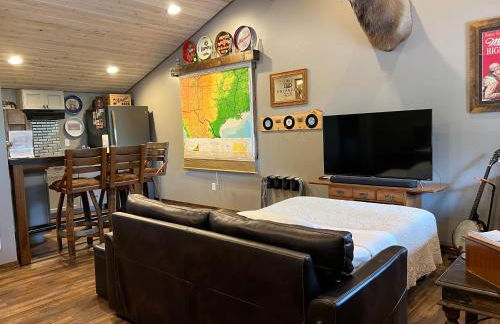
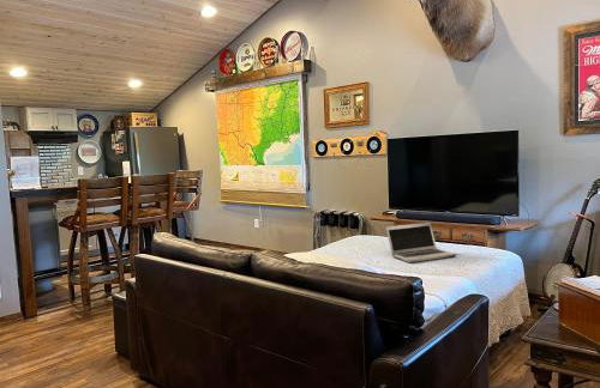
+ laptop (420, 241)
